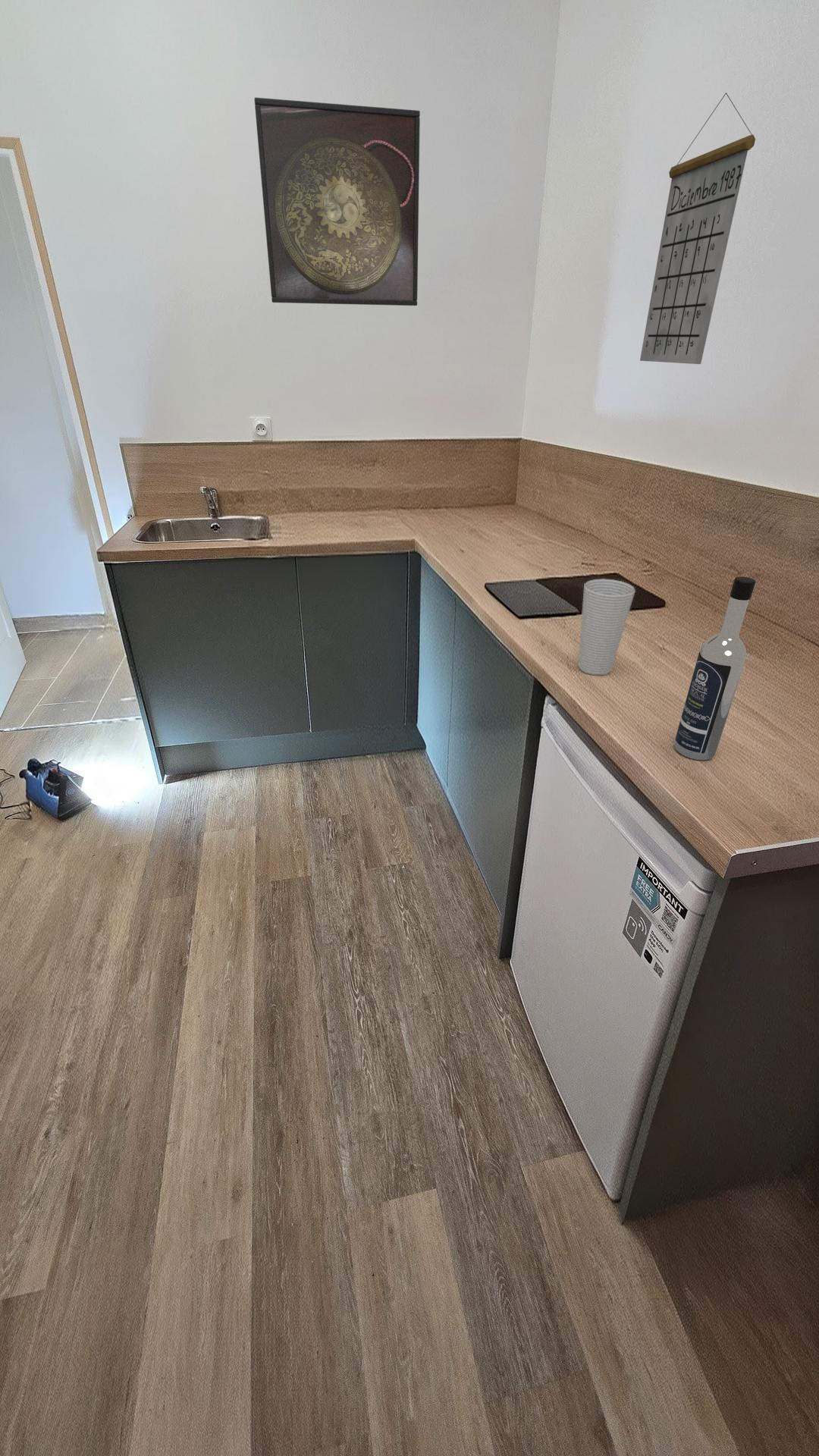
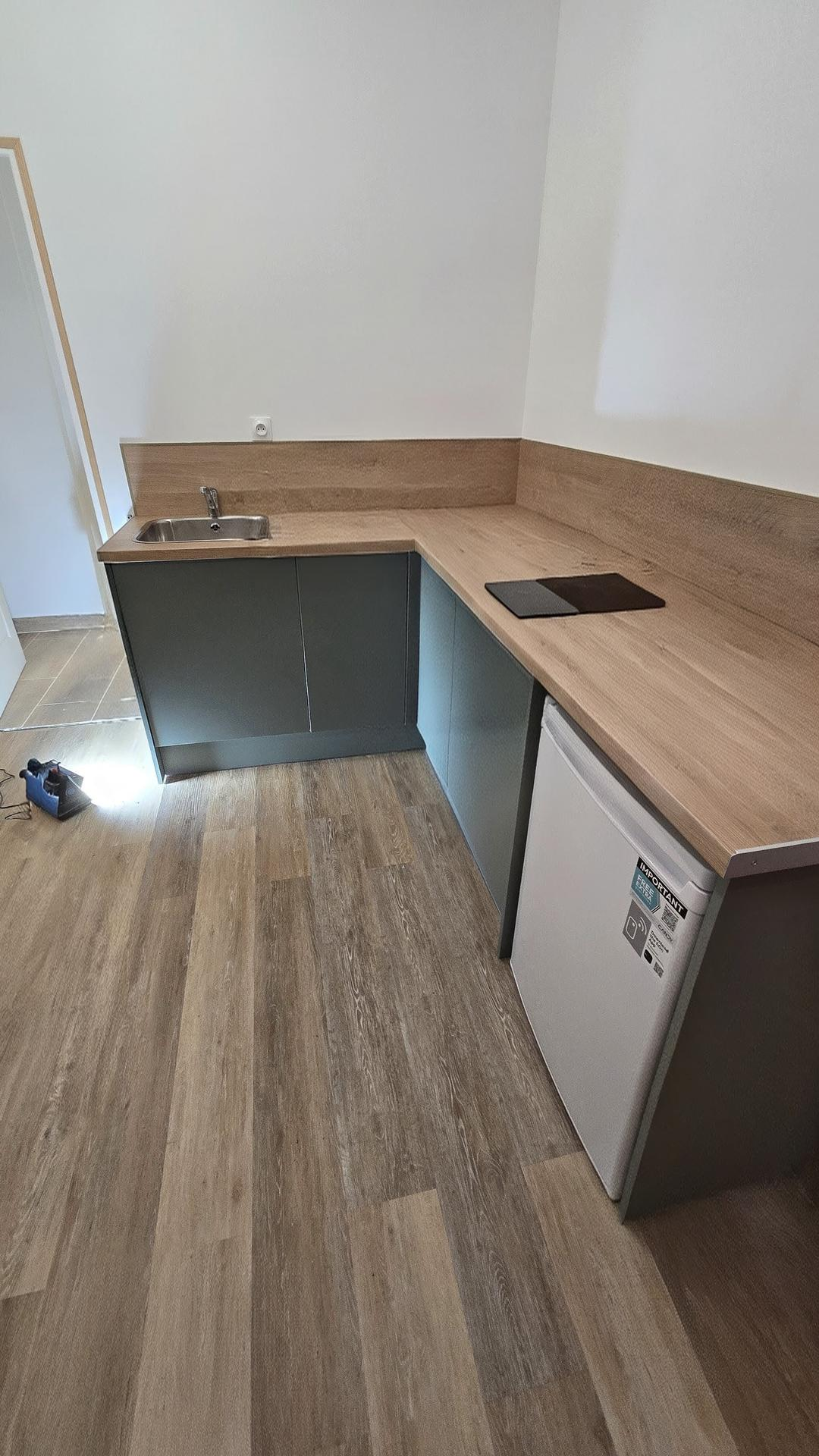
- cup (601, 629)
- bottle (717, 671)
- calendar (692, 239)
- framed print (342, 211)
